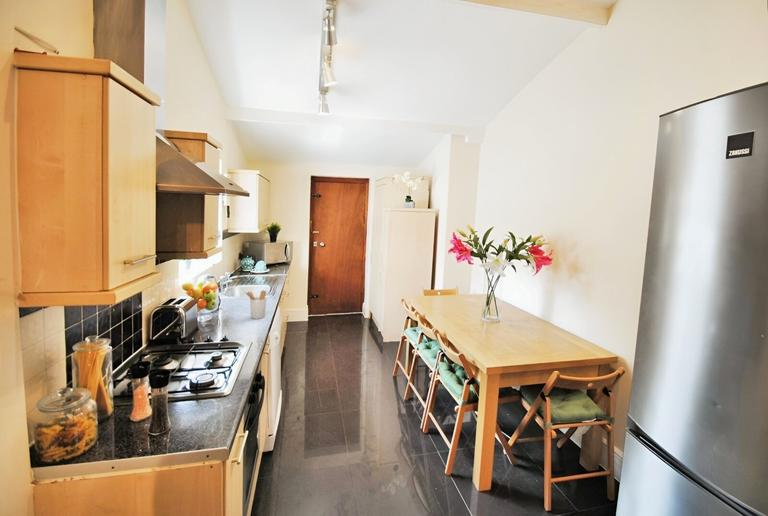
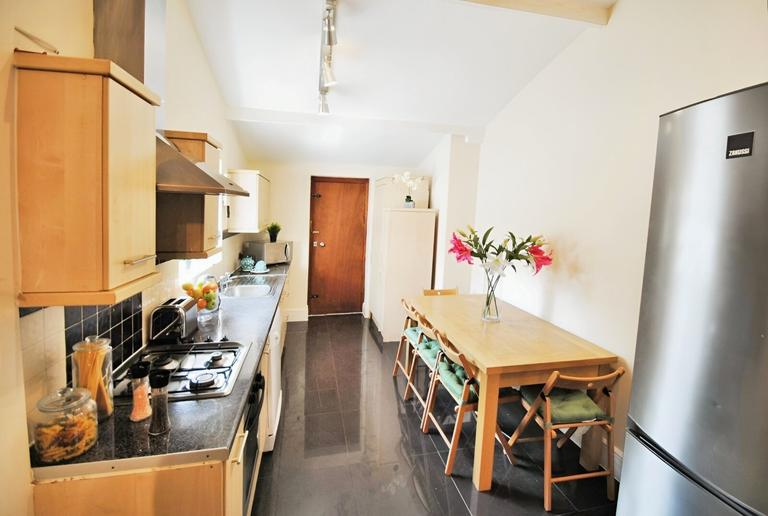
- utensil holder (254, 303)
